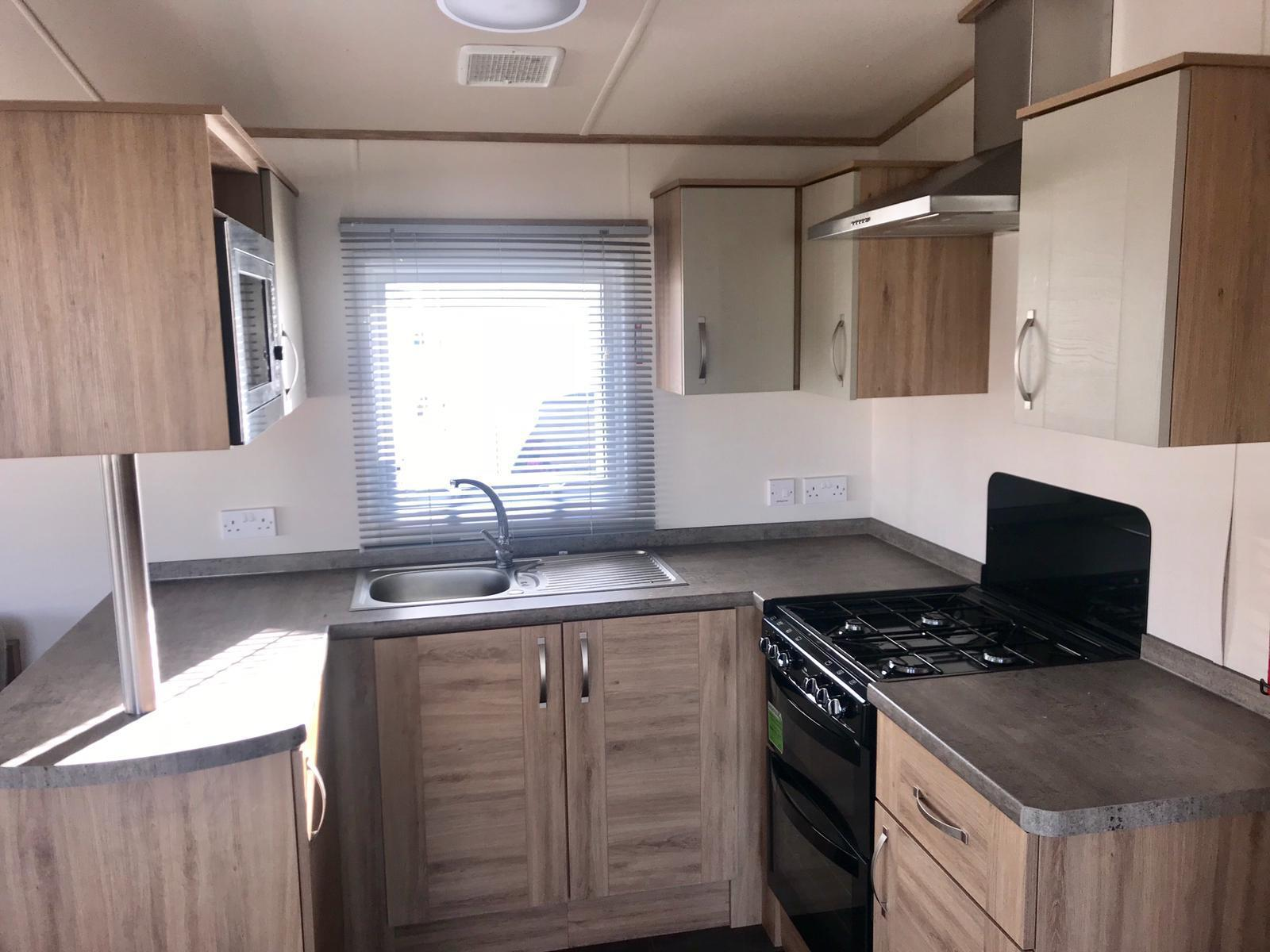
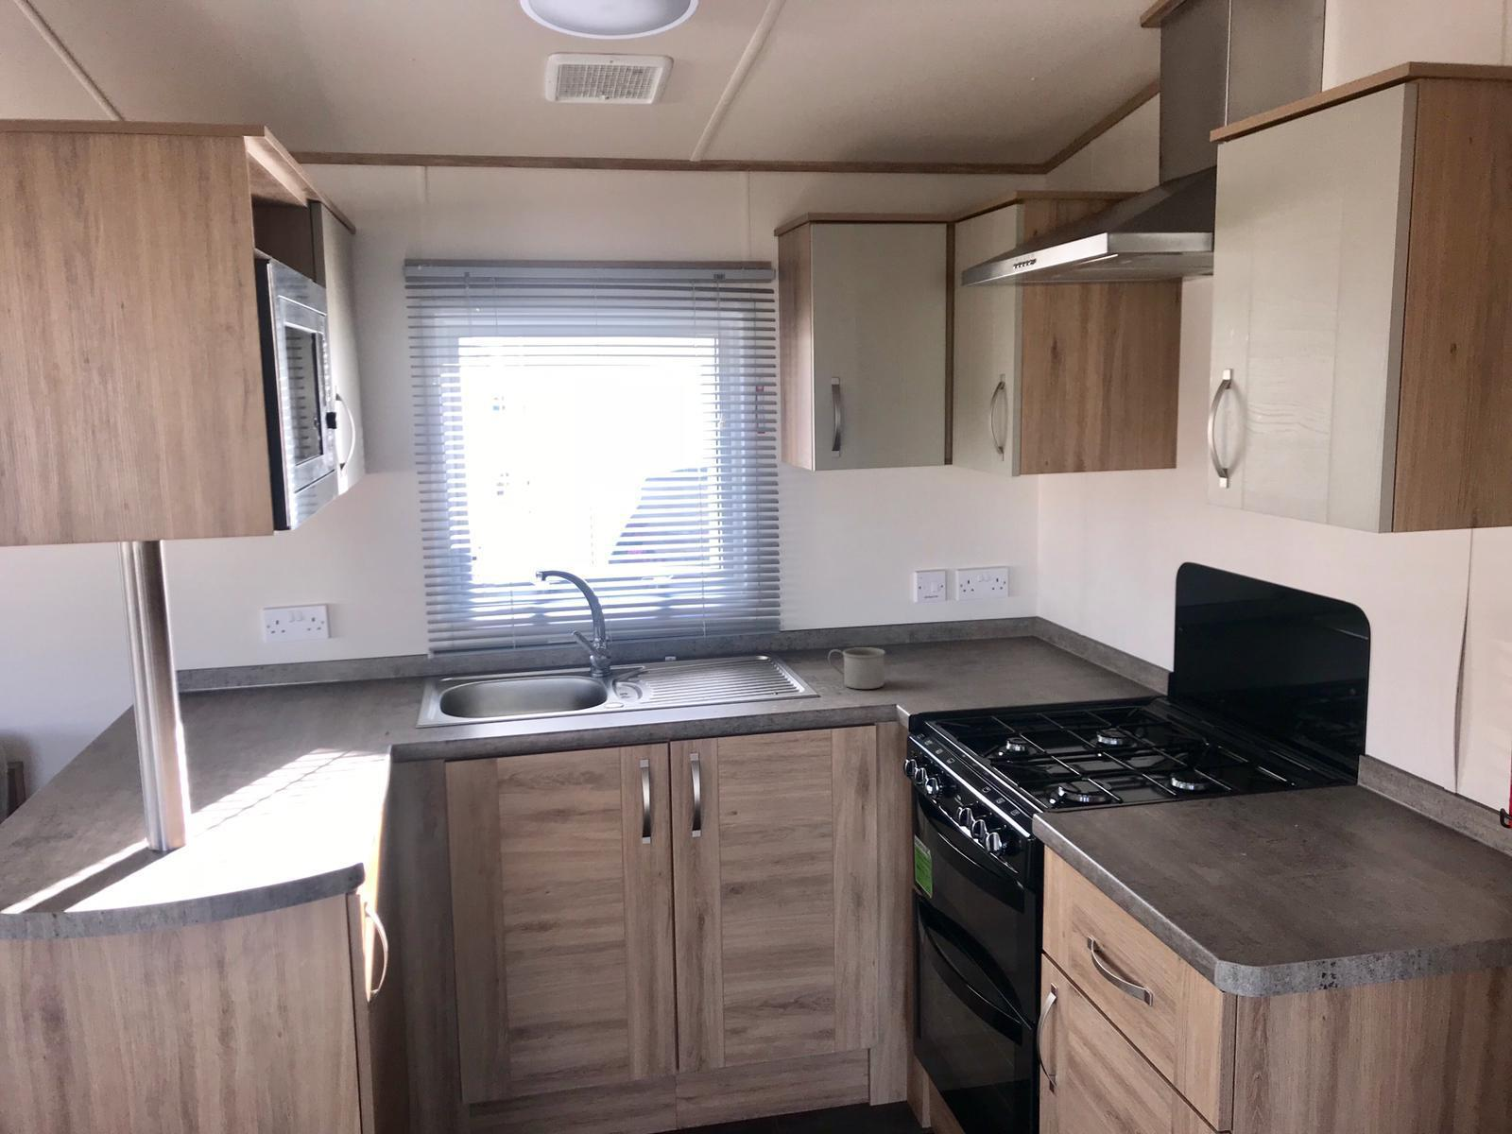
+ mug (860, 667)
